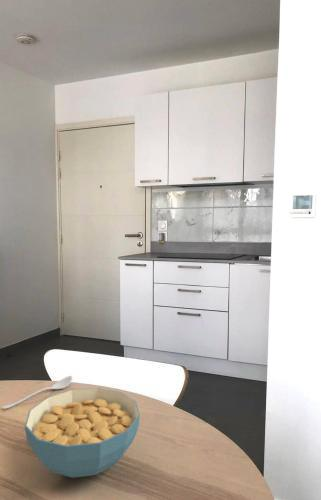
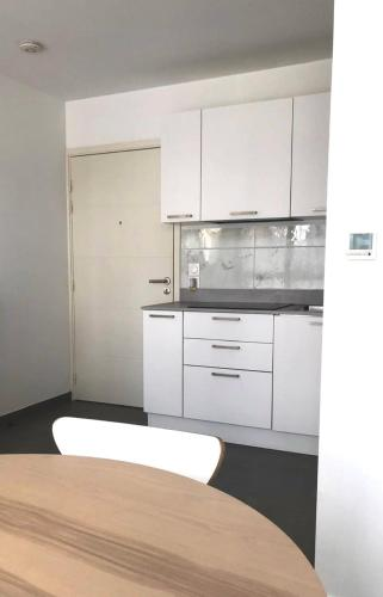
- cereal bowl (84, 438)
- spoon (39, 391)
